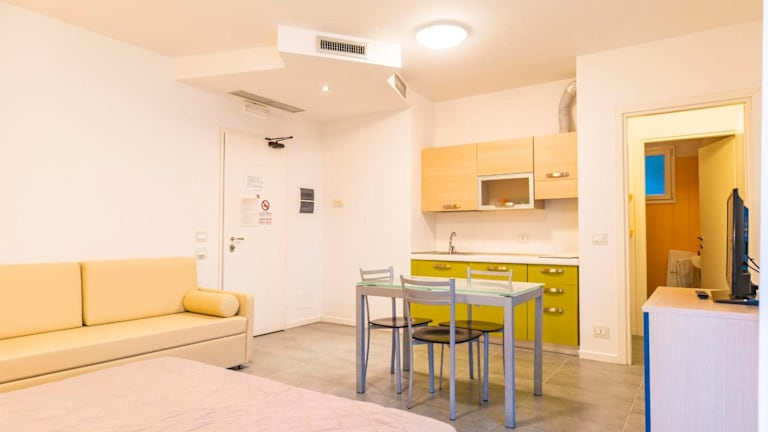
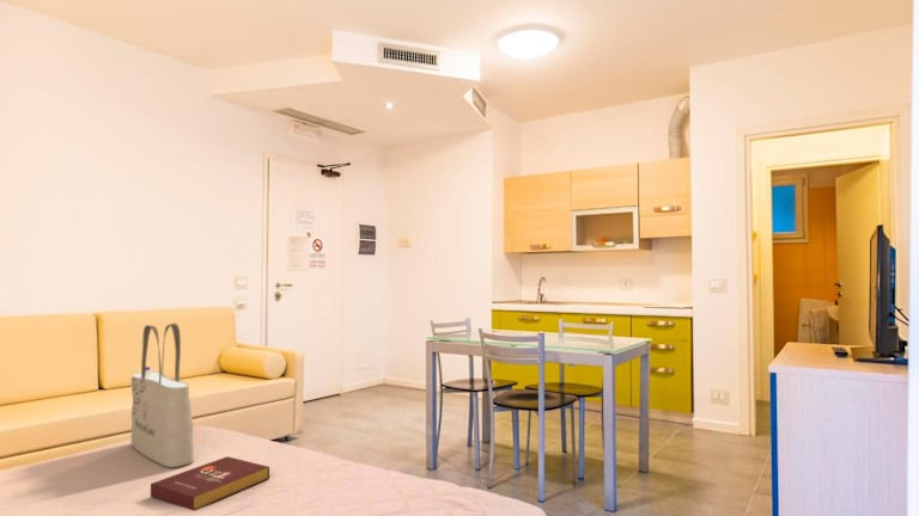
+ tote bag (160, 388)
+ book (212, 480)
